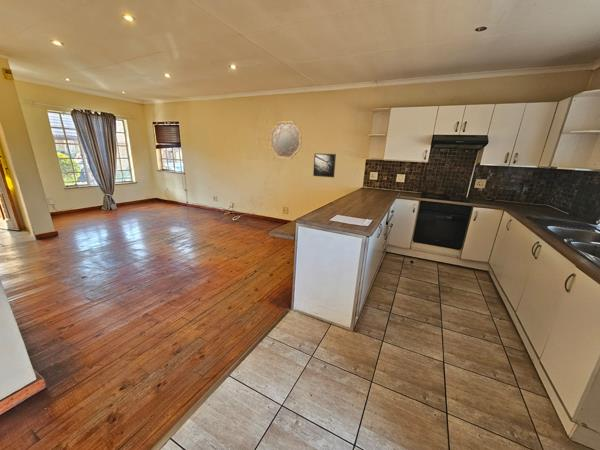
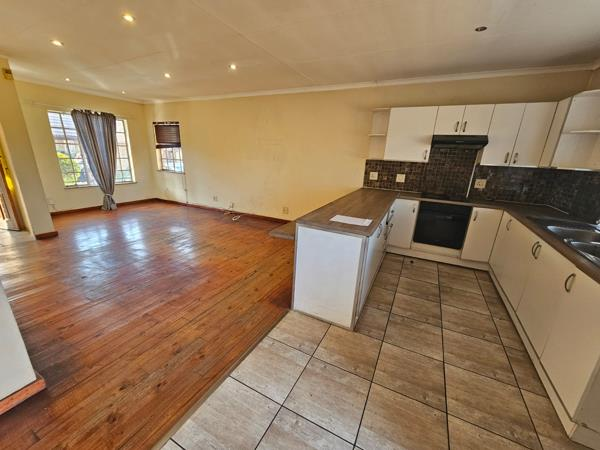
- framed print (324, 165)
- home mirror (285, 140)
